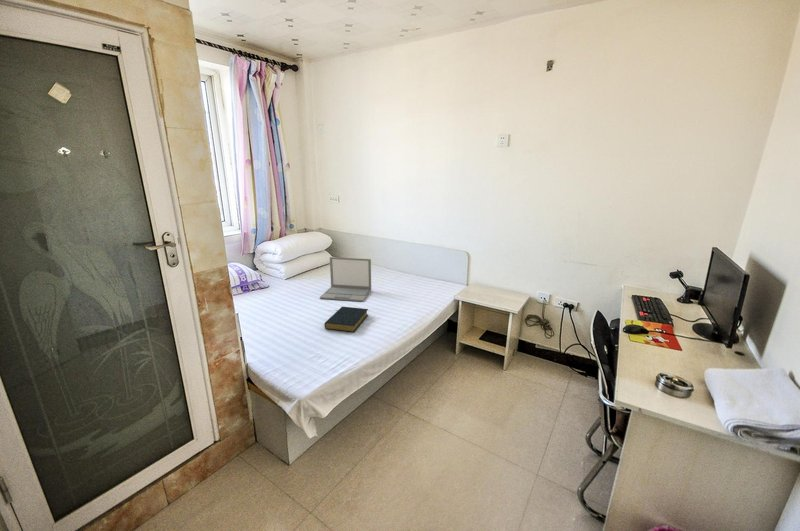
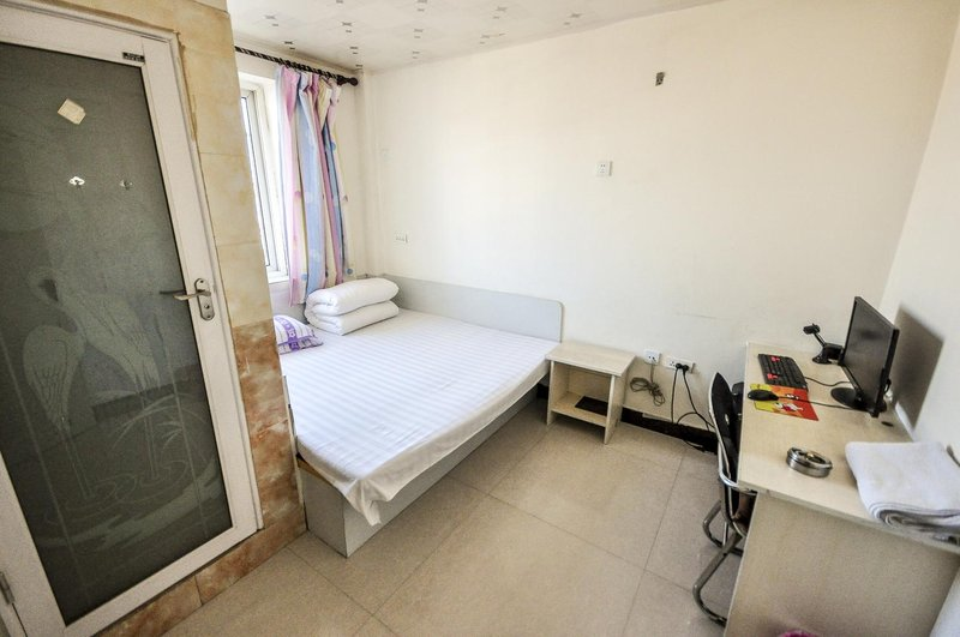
- laptop (345, 278)
- hardback book (347, 318)
